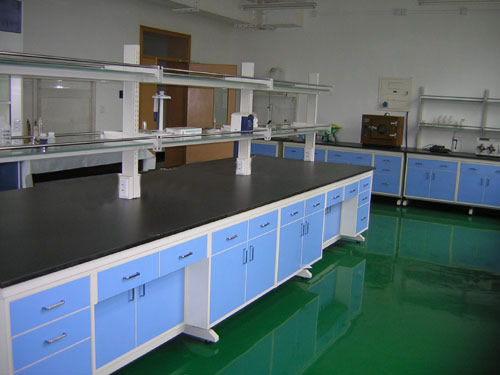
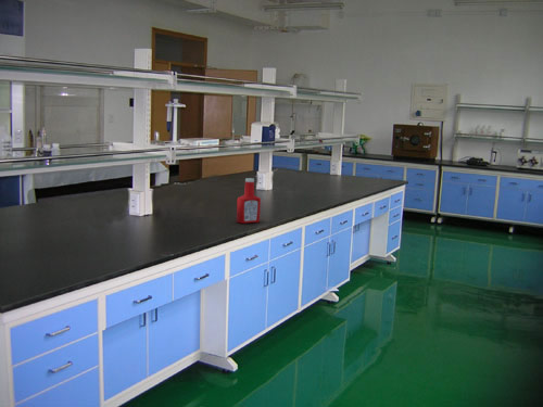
+ soap bottle (249, 200)
